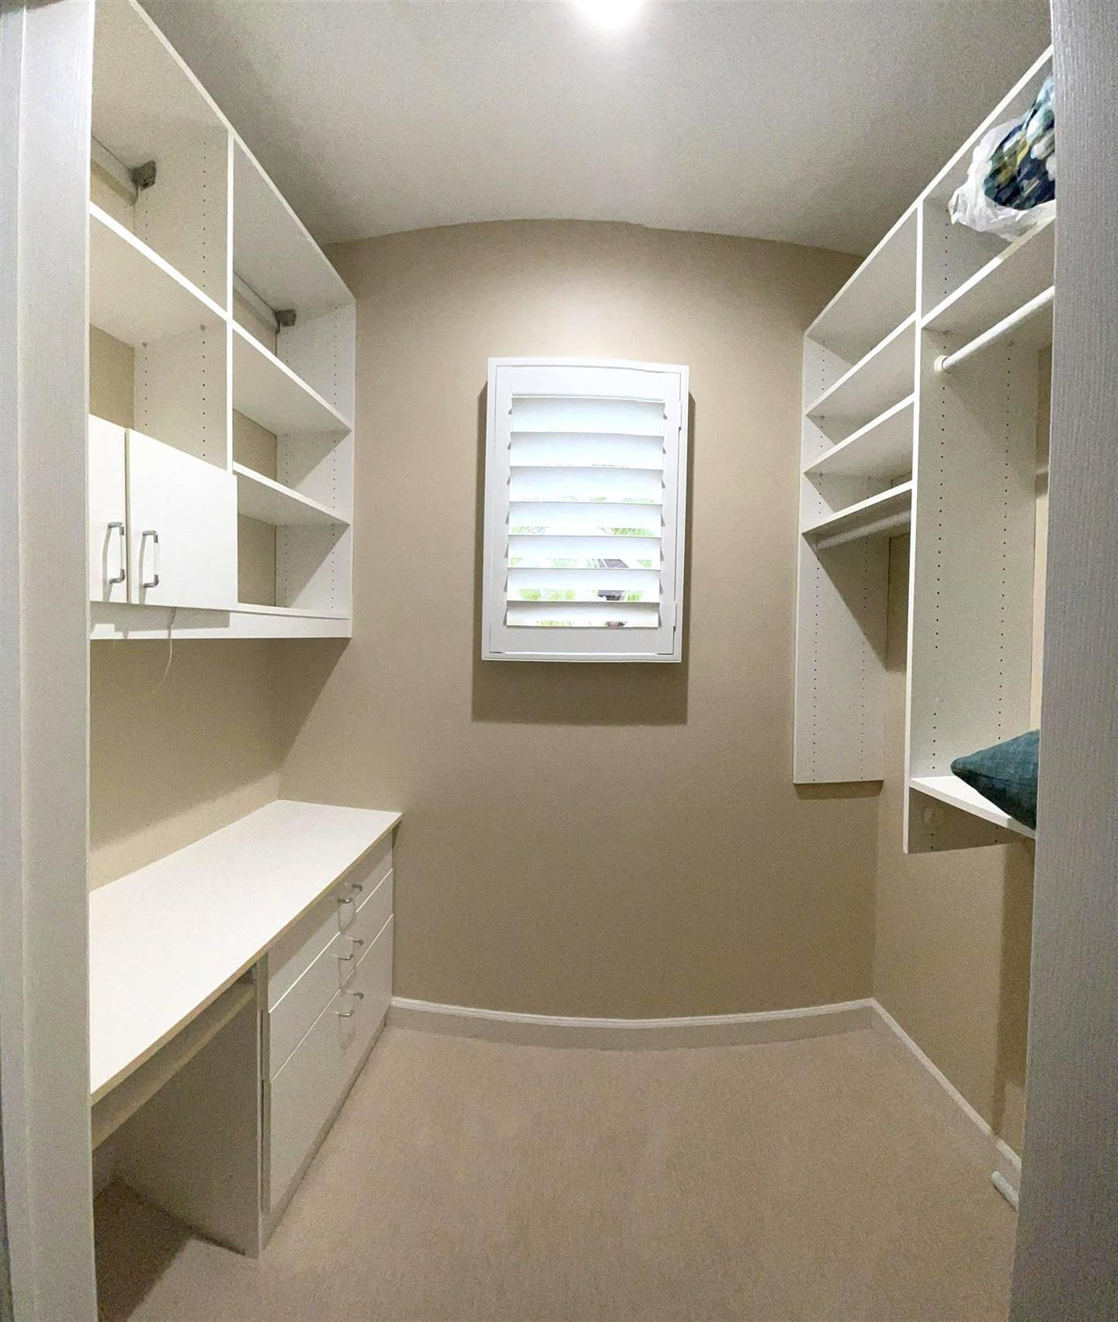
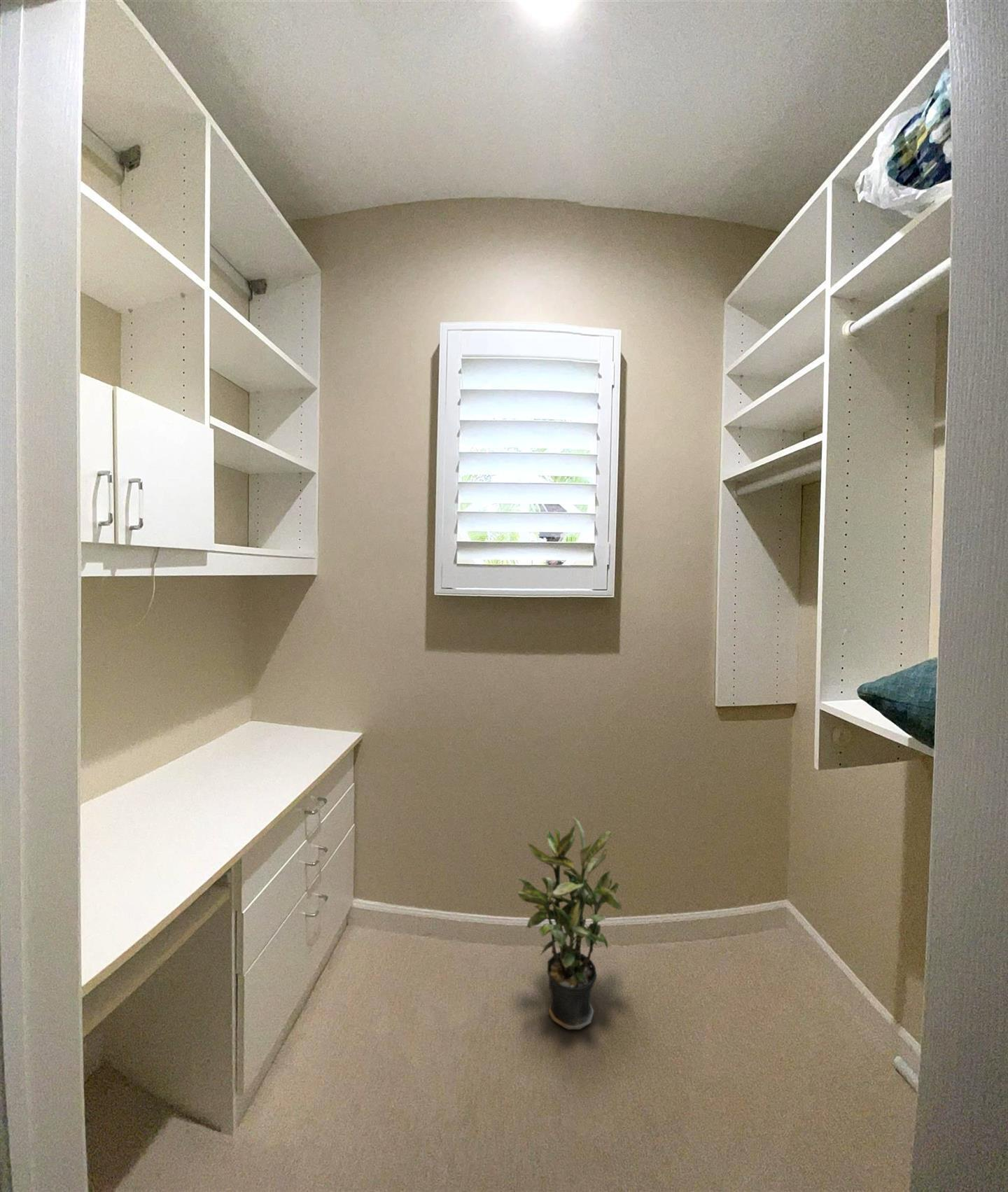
+ potted plant (566, 916)
